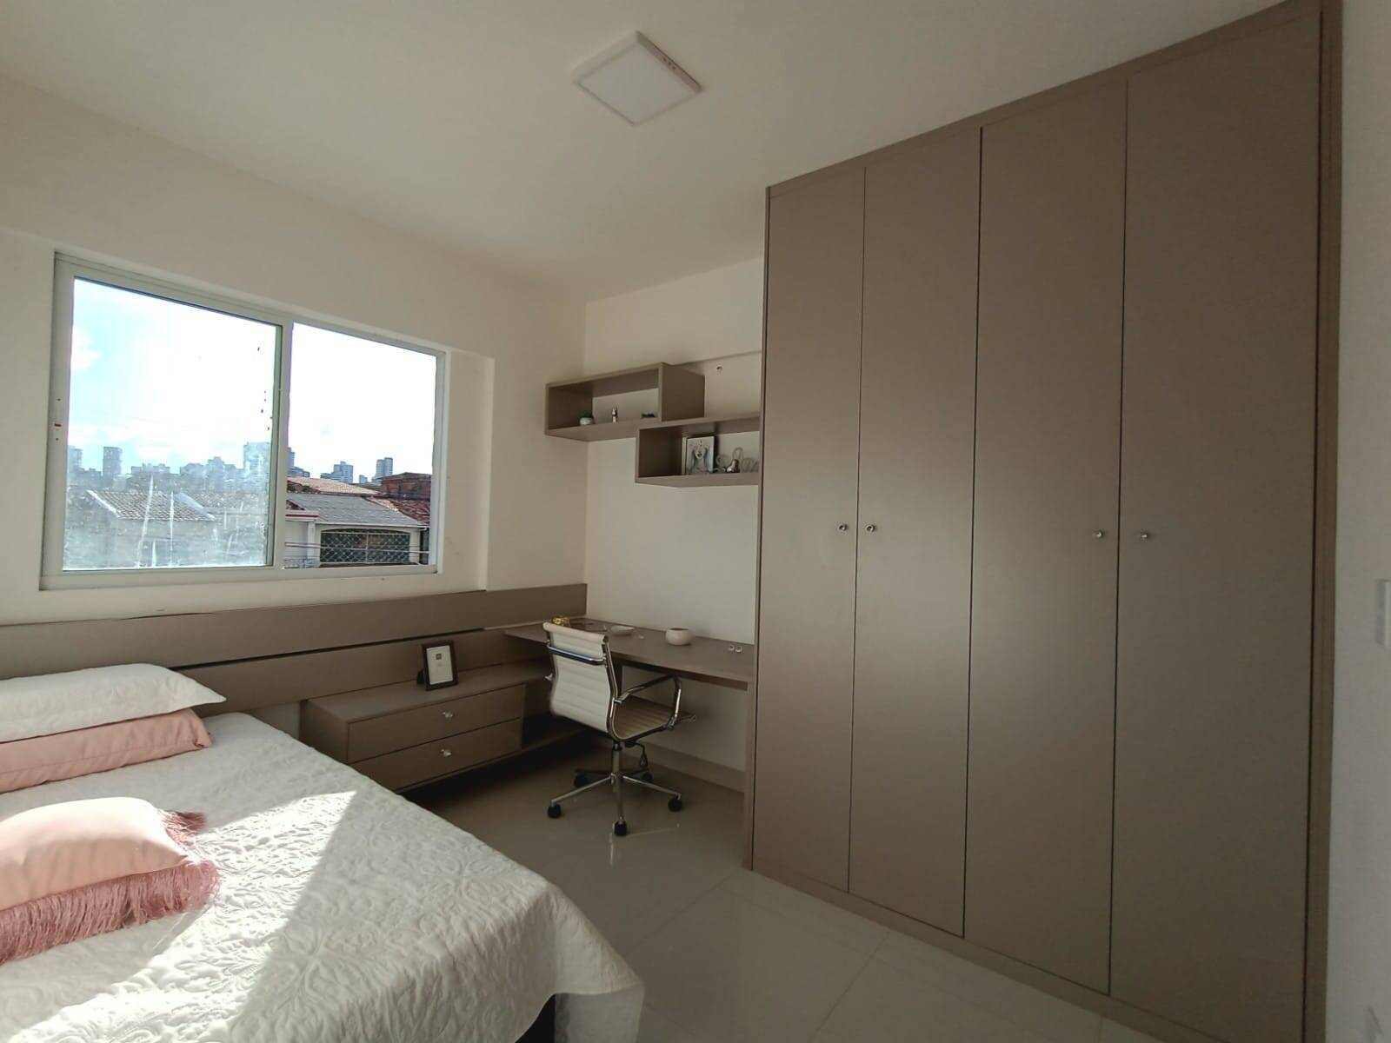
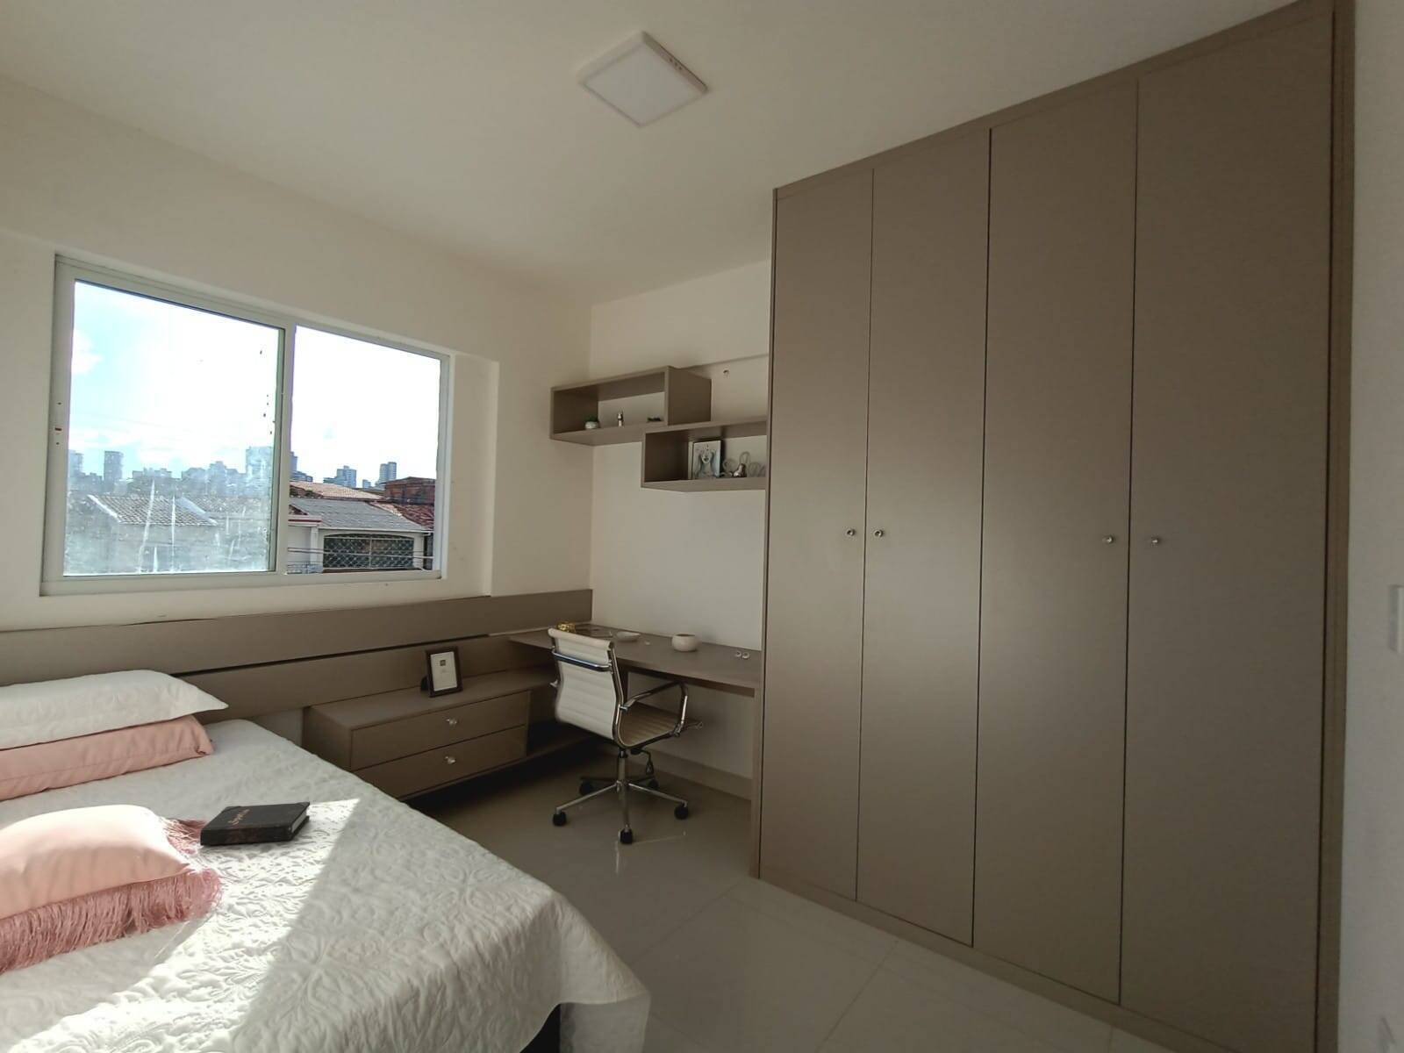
+ hardback book (258, 823)
